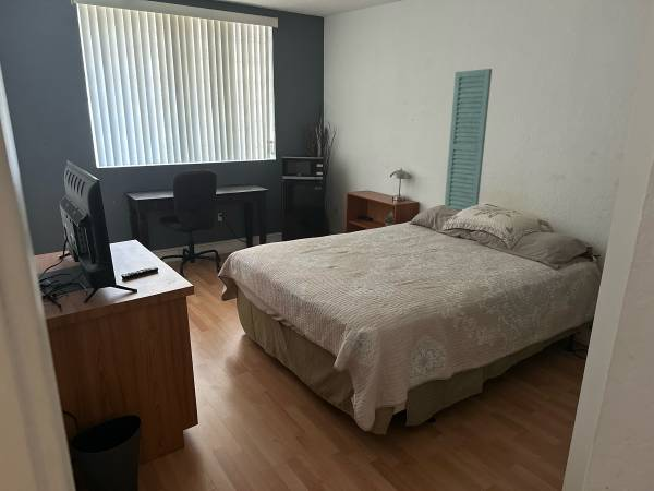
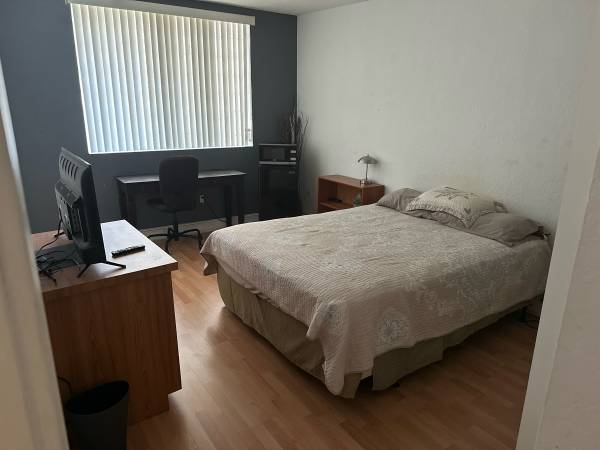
- wall art (465, 147)
